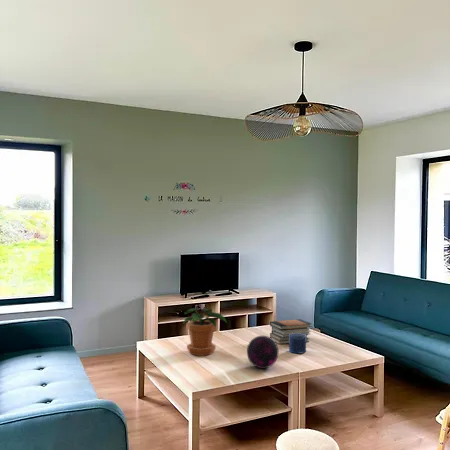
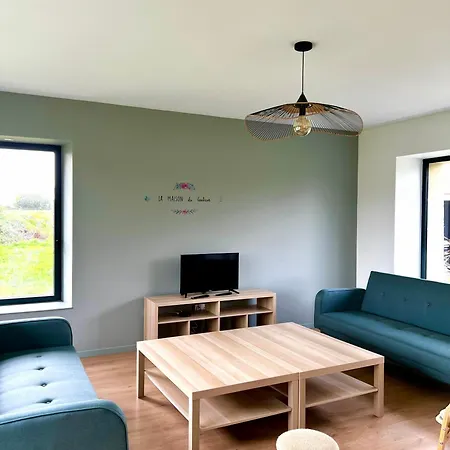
- potted plant (204, 331)
- candle (297, 343)
- decorative orb (262, 351)
- book stack (290, 331)
